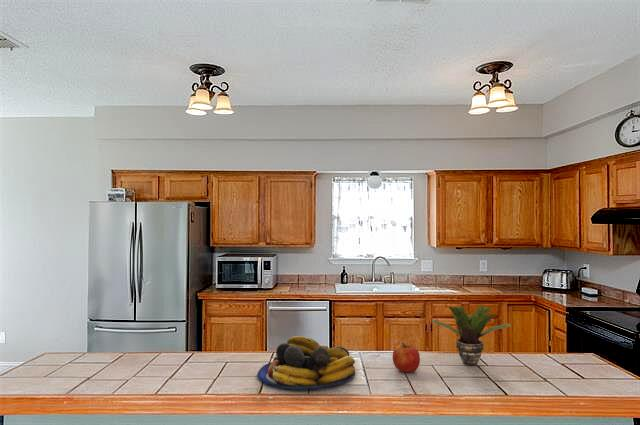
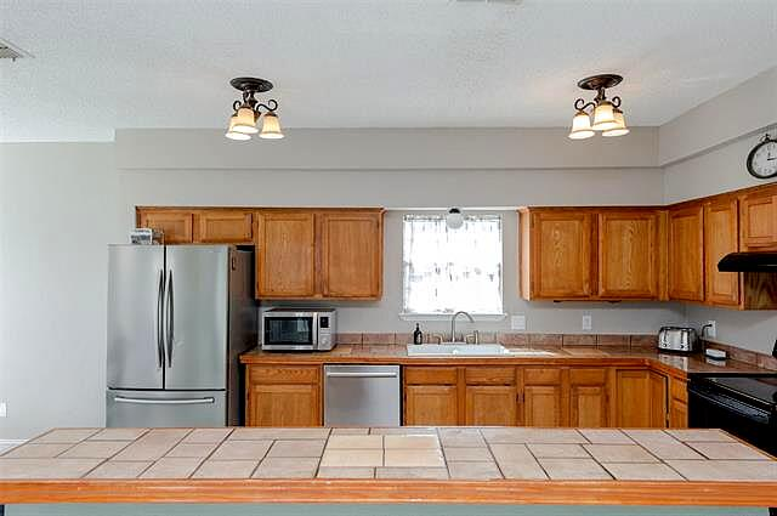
- fruit bowl (306, 355)
- apple (406, 356)
- potted plant (471, 334)
